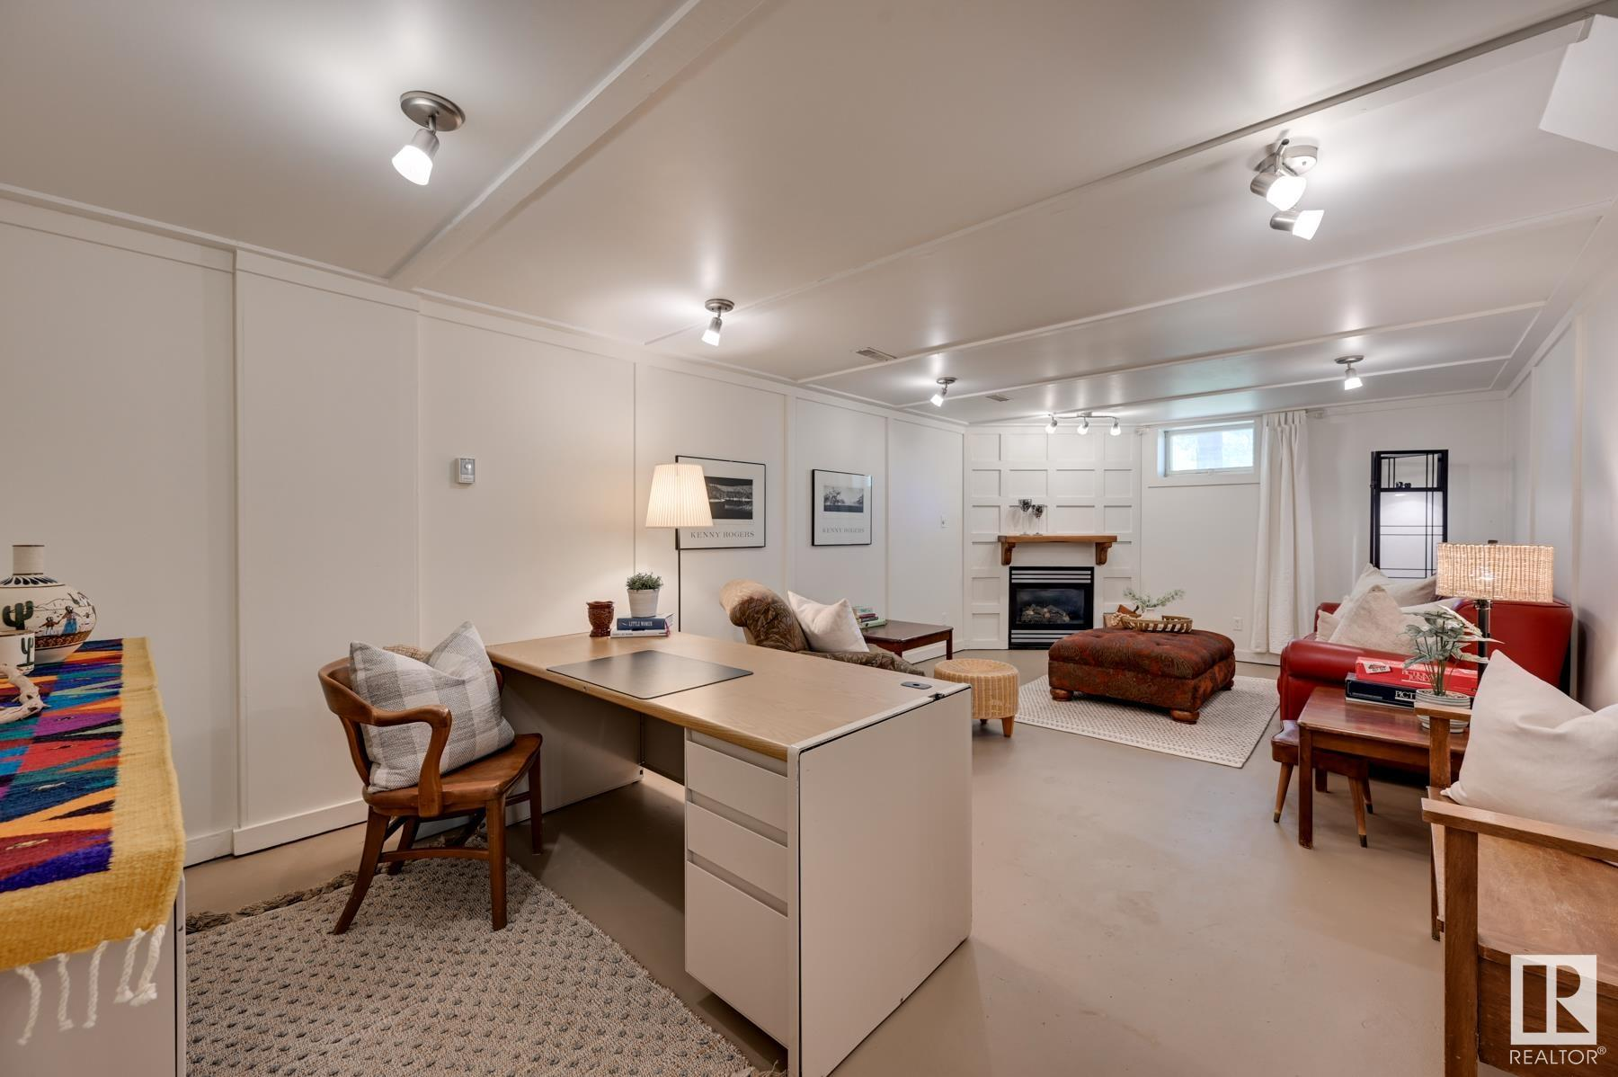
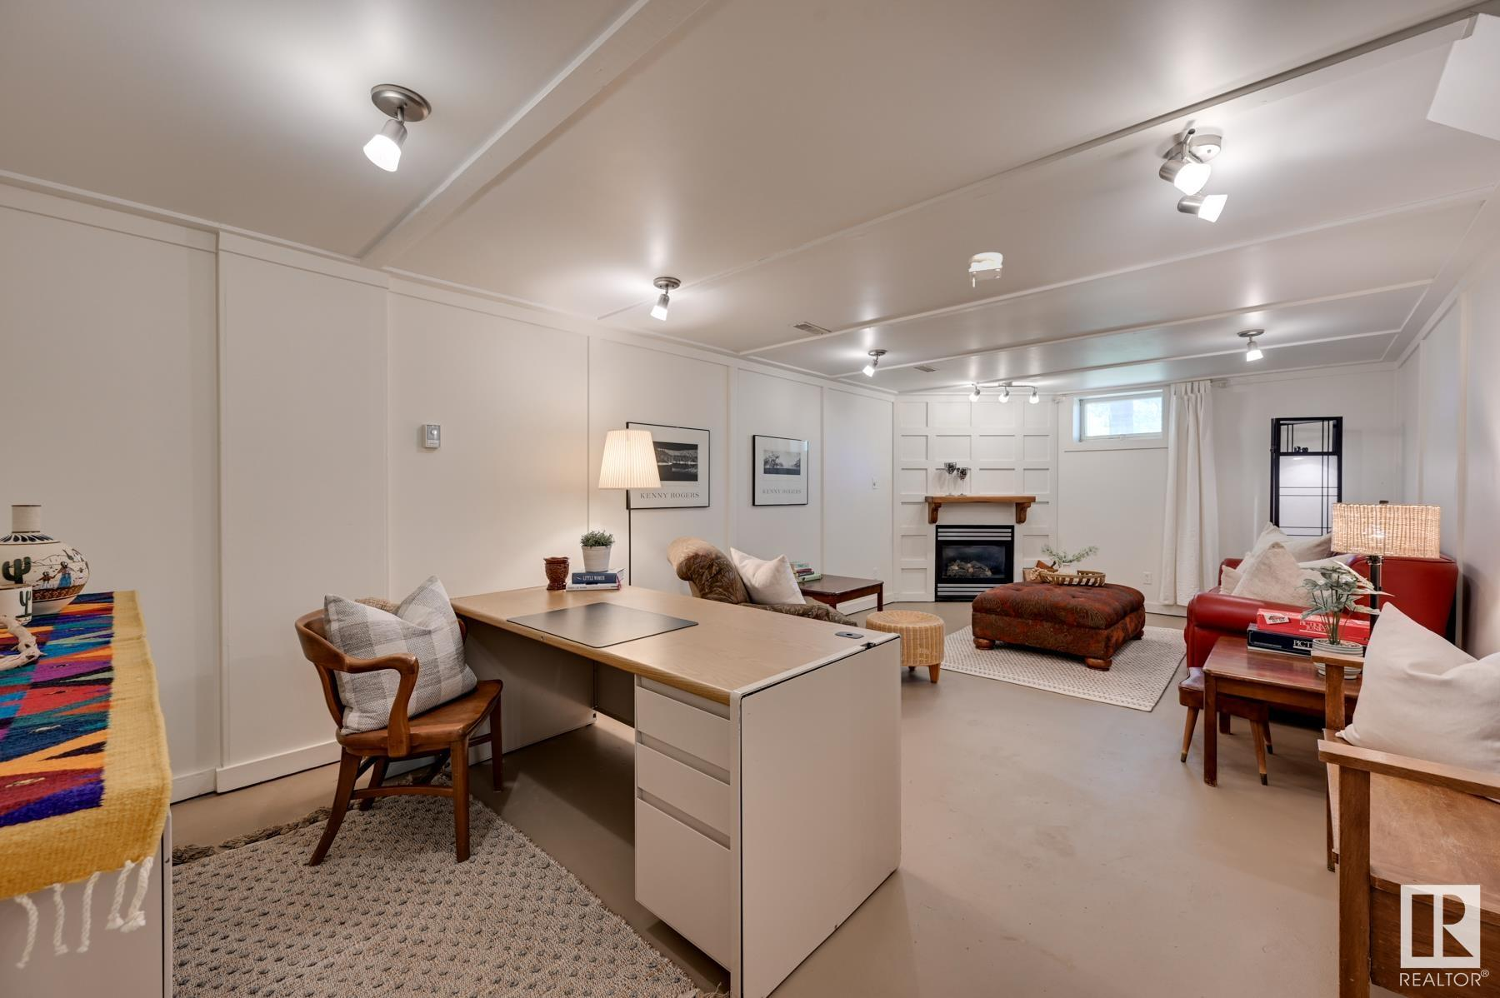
+ smoke detector (985, 272)
